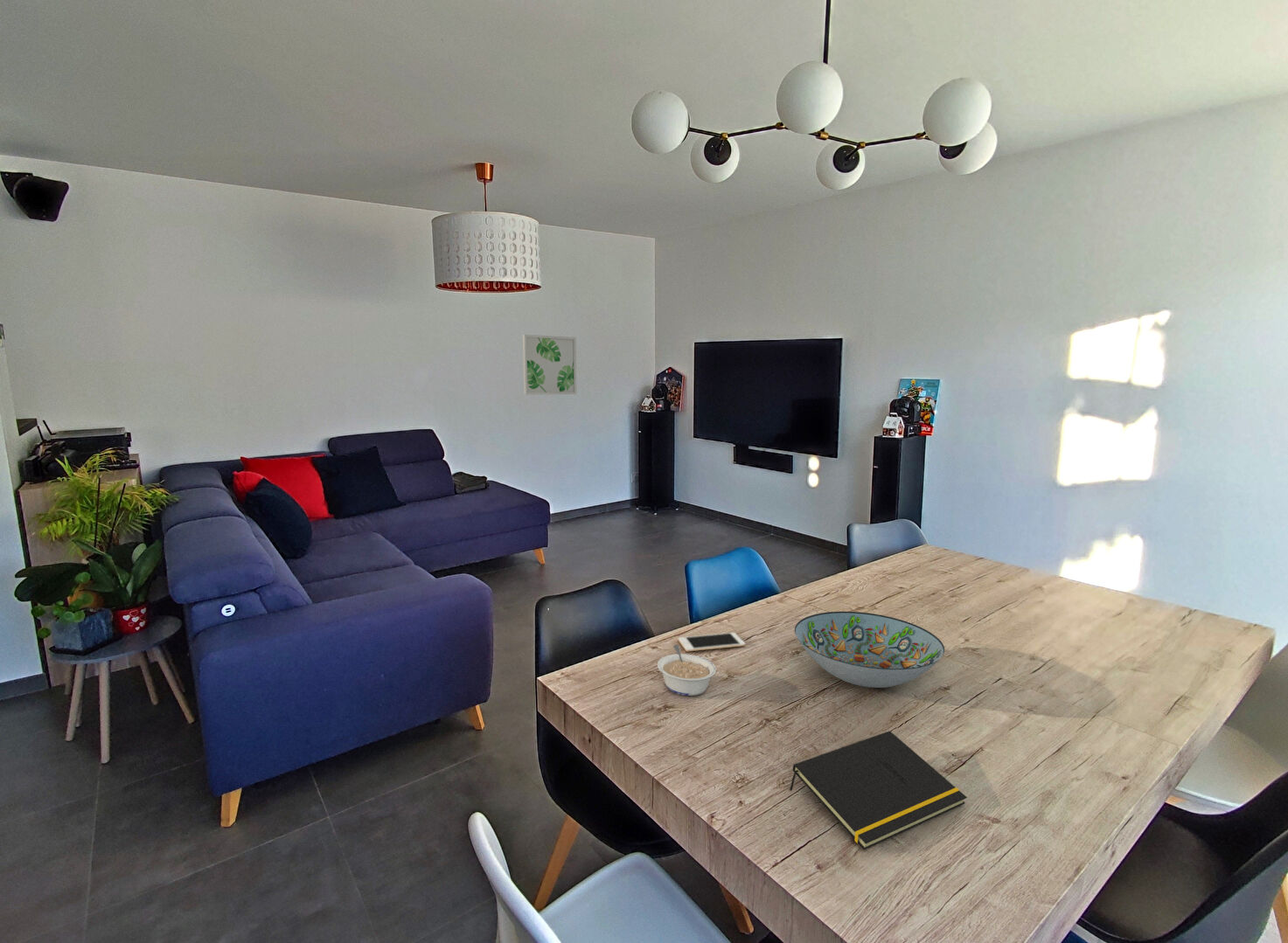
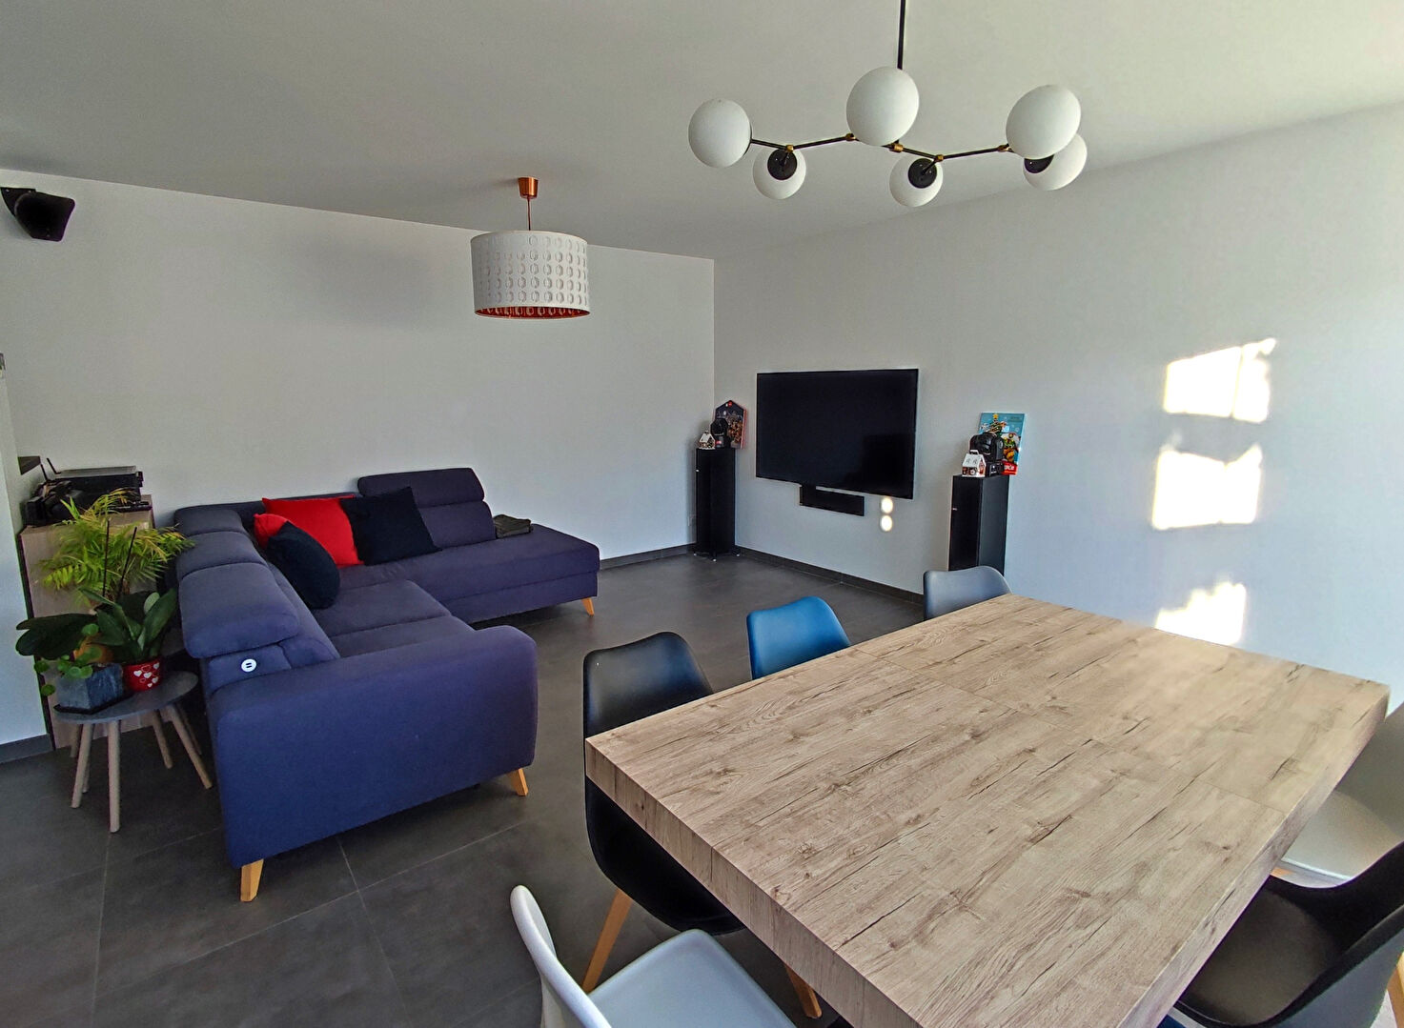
- legume (684, 673)
- notepad (878, 783)
- wall art (550, 365)
- cell phone (711, 641)
- decorative bowl (865, 657)
